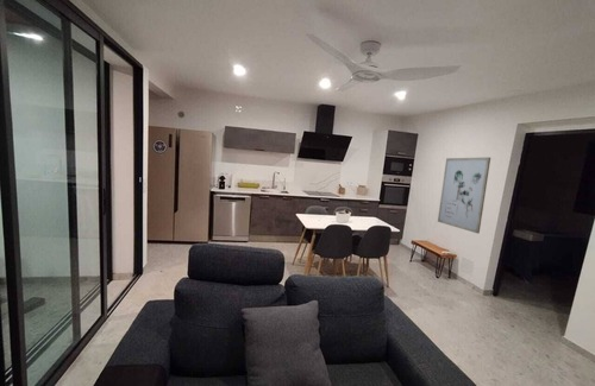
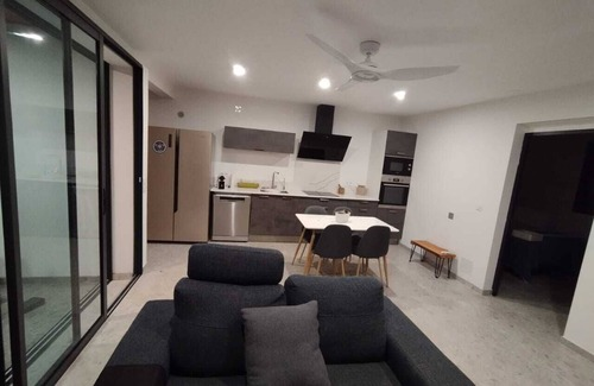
- wall art (461, 192)
